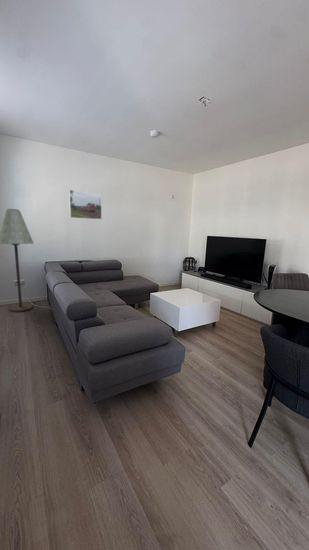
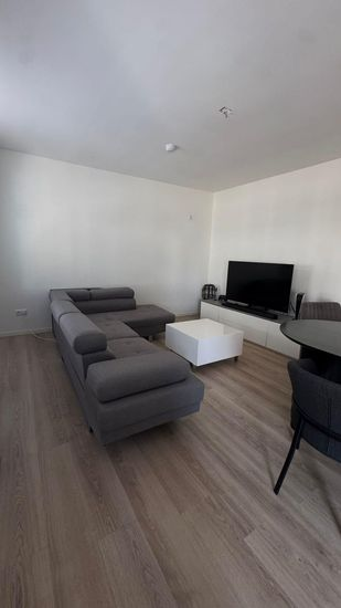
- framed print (86, 205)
- floor lamp (17, 260)
